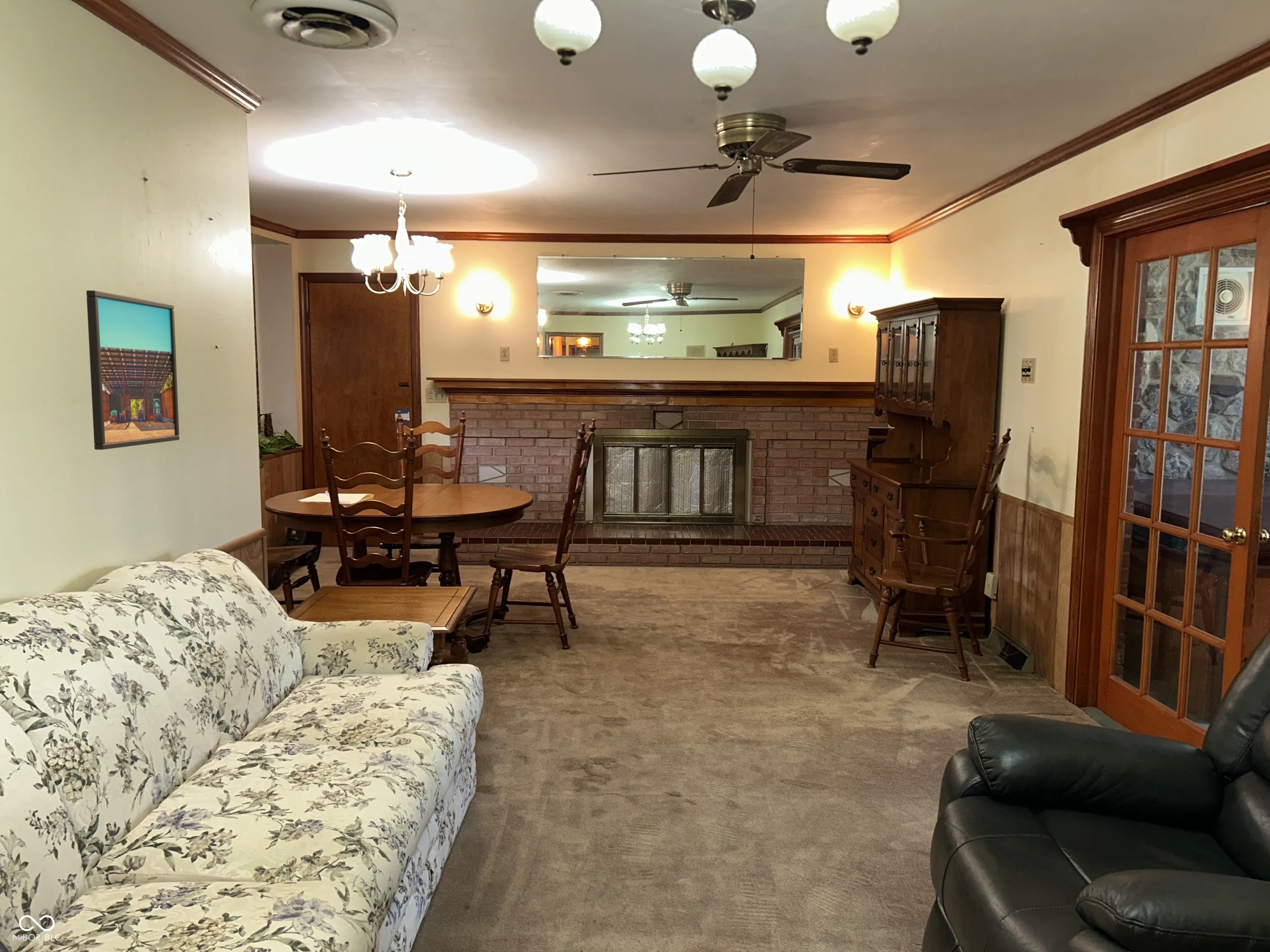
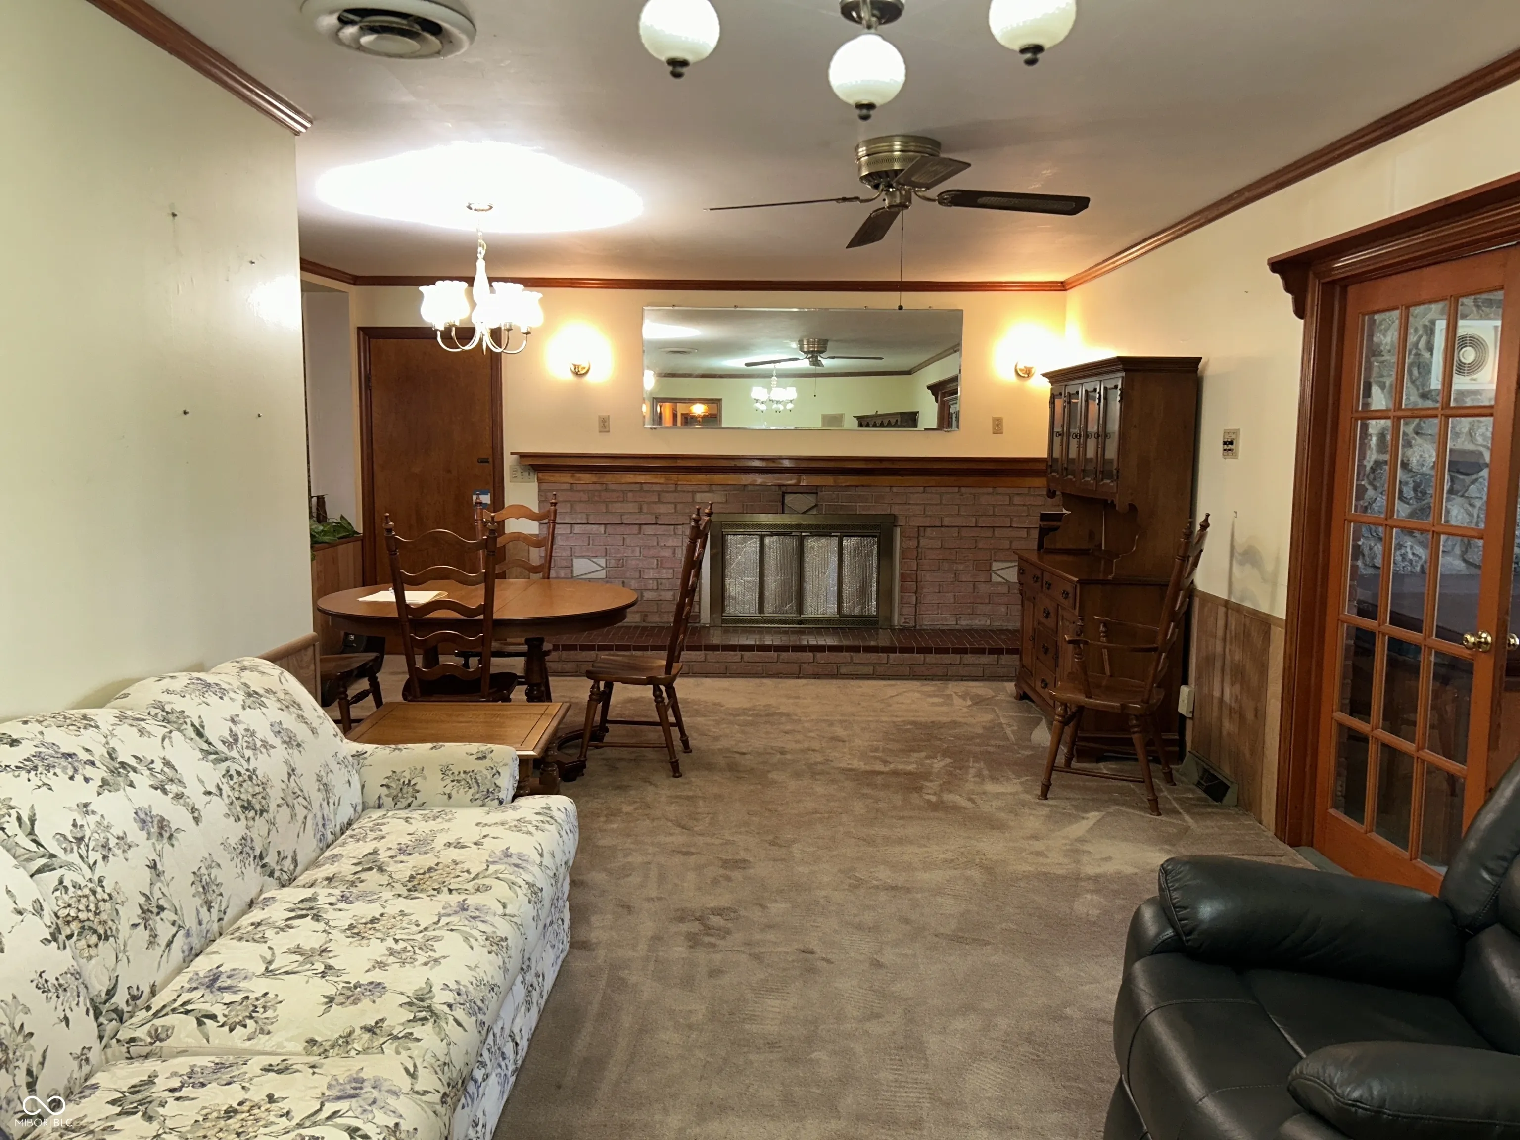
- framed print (137, 372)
